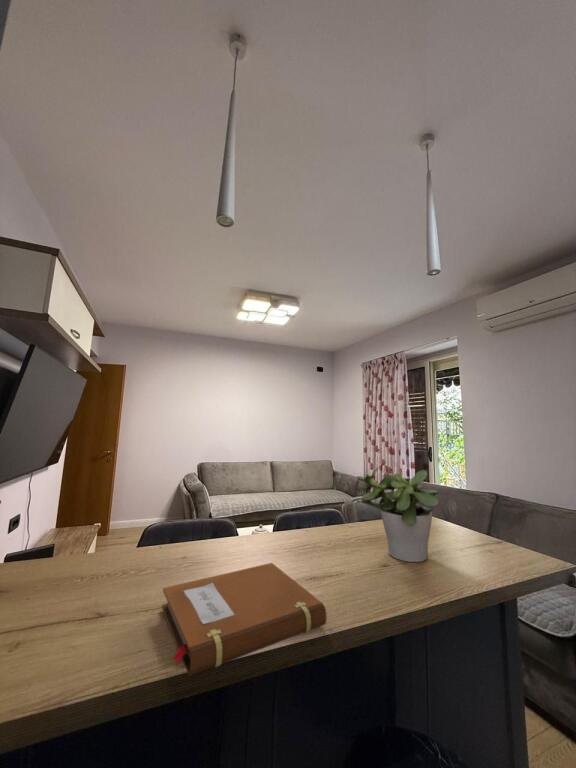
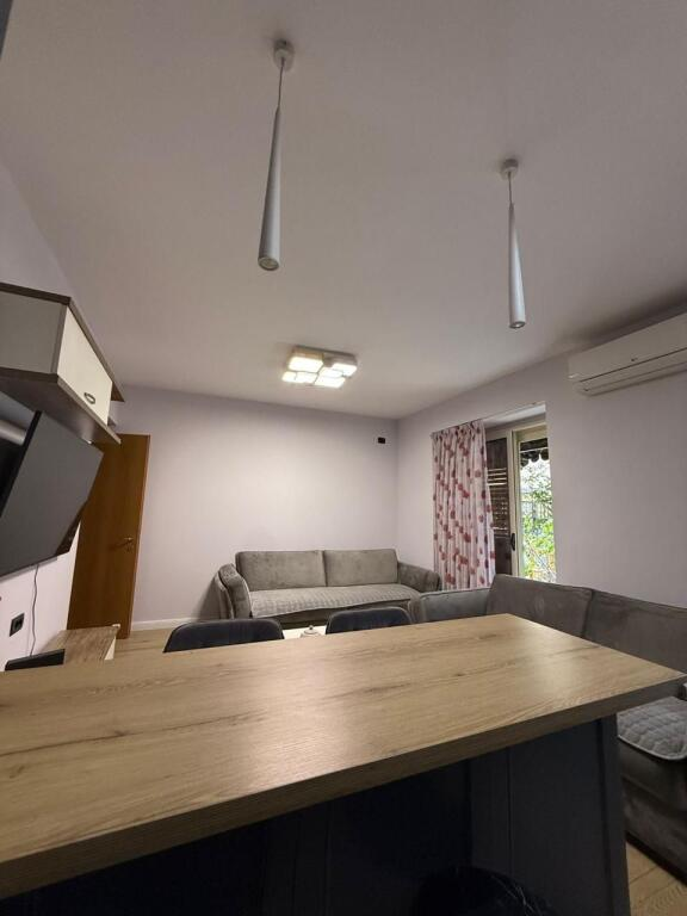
- notebook (238, 608)
- potted plant (396, 511)
